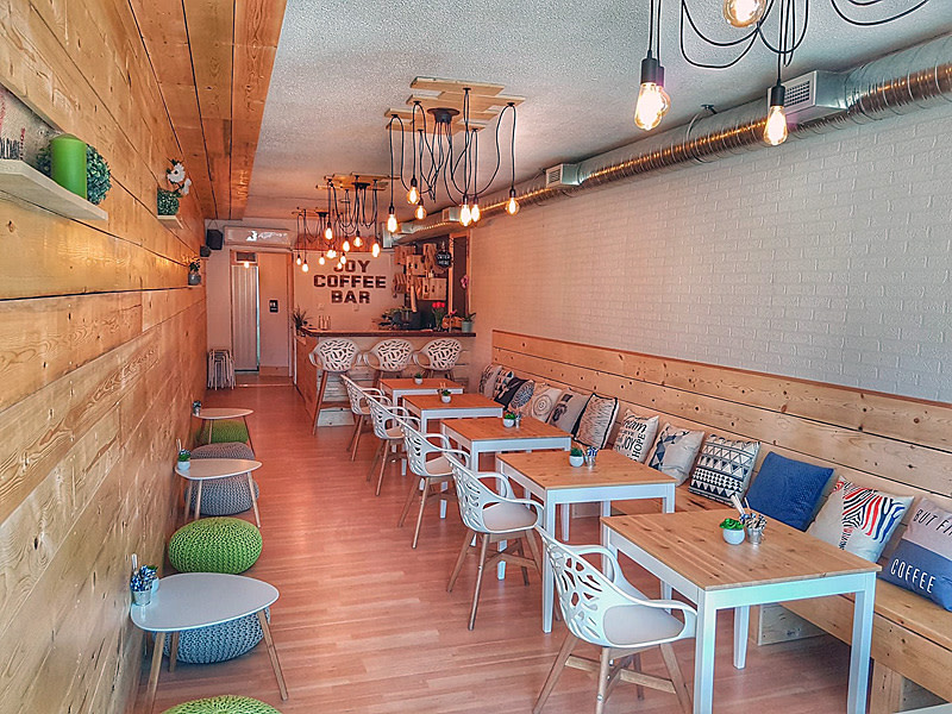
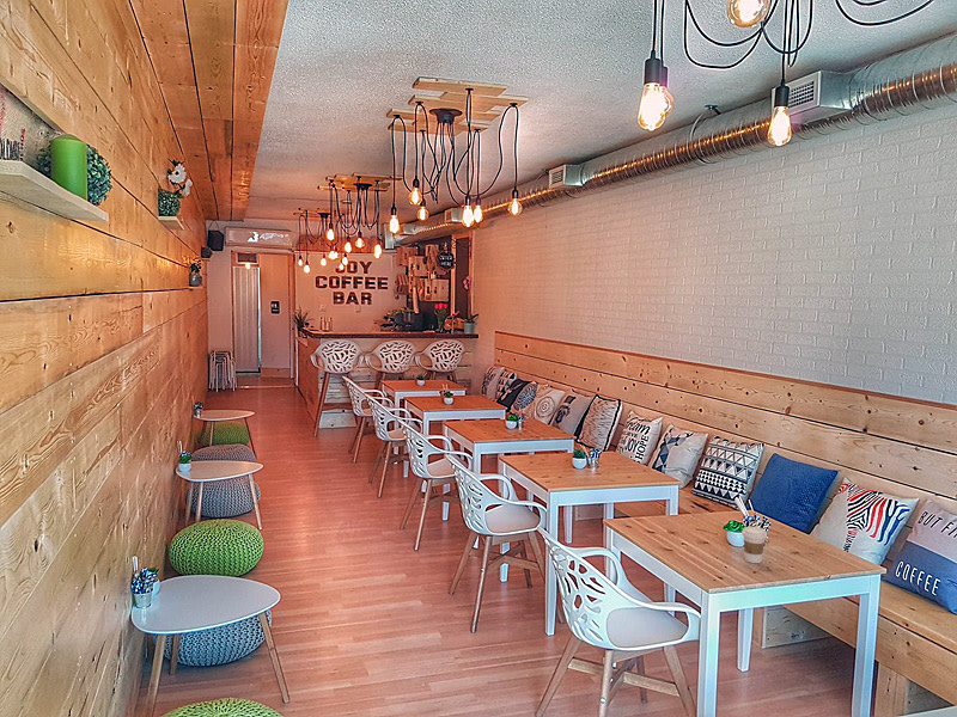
+ coffee cup (754, 545)
